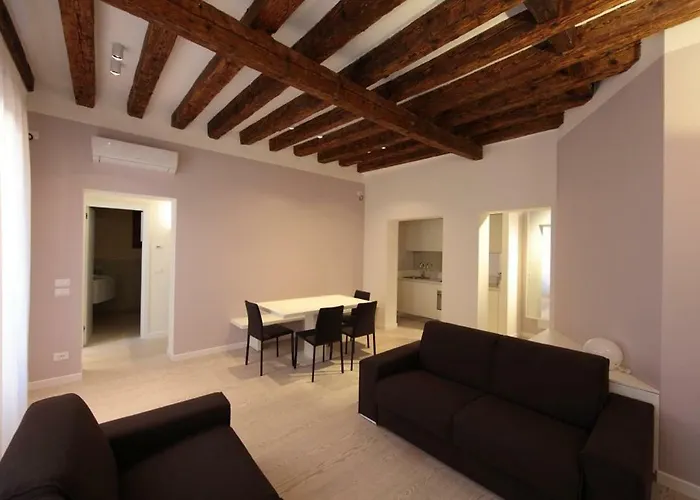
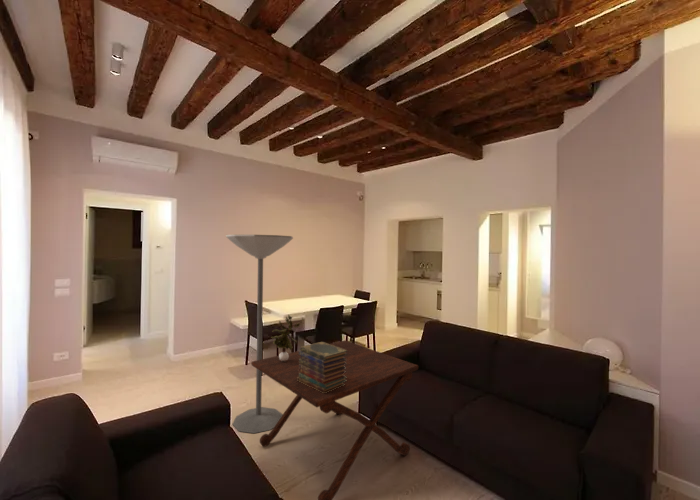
+ floor lamp (259, 327)
+ potted plant (287, 337)
+ side table (333, 407)
+ book stack (322, 365)
